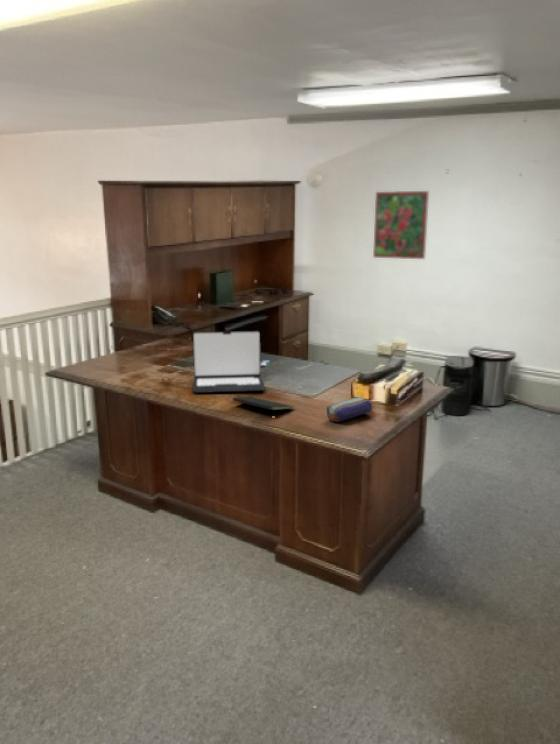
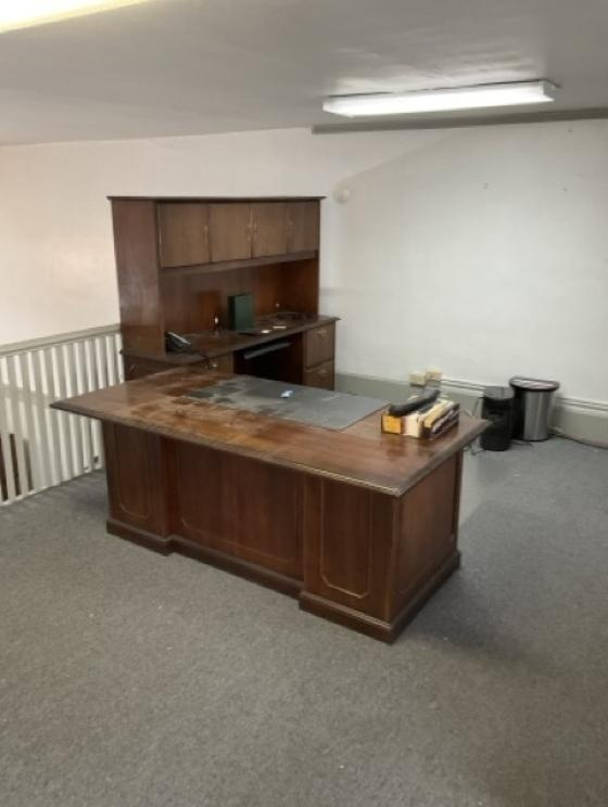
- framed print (400, 225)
- laptop (228, 361)
- notepad (263, 403)
- pencil case (349, 409)
